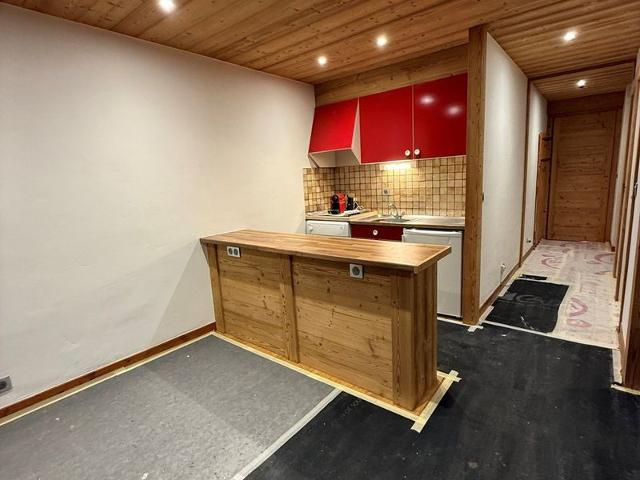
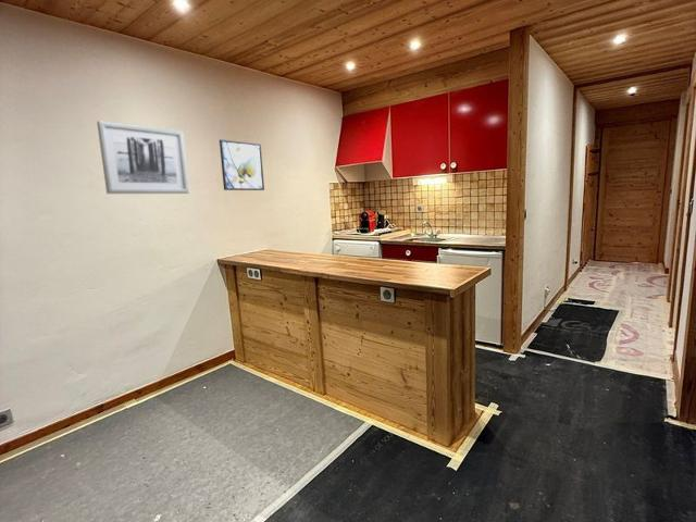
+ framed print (243, 165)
+ wall art (147, 160)
